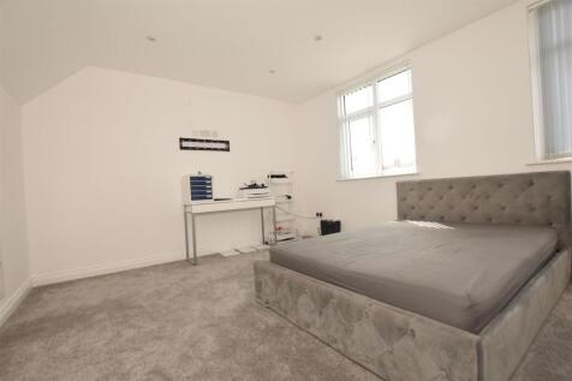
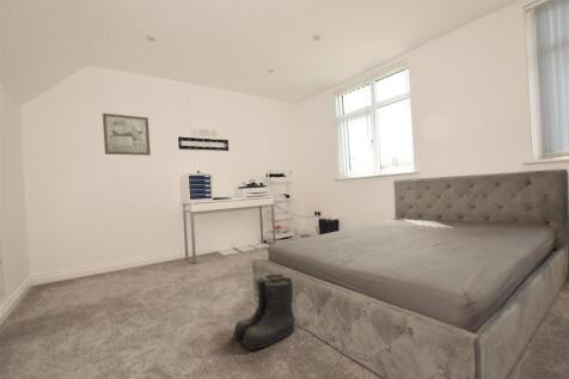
+ wall art (127, 135)
+ boots (263, 306)
